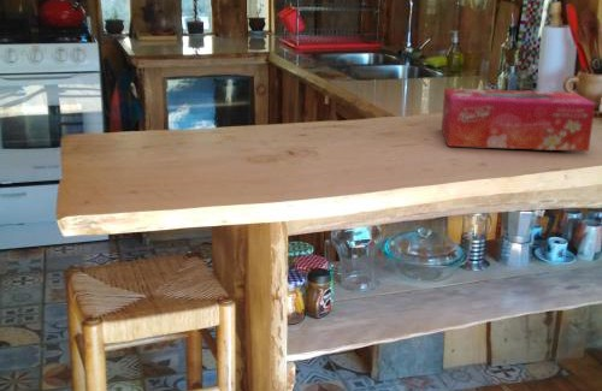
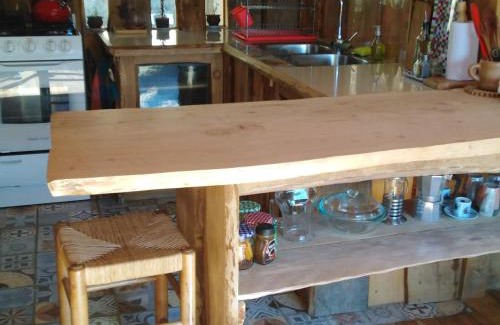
- tissue box (513, 118)
